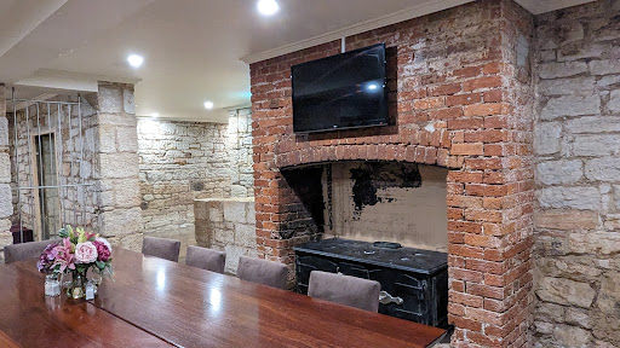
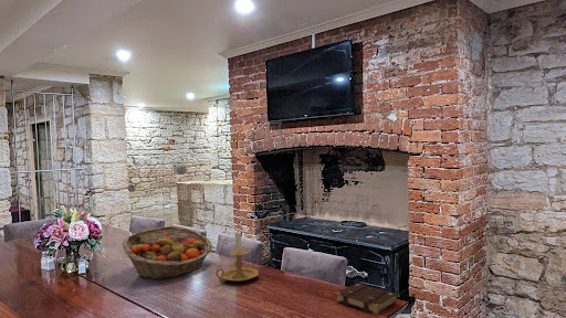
+ book (366, 296)
+ fruit basket (168, 251)
+ candle holder (238, 254)
